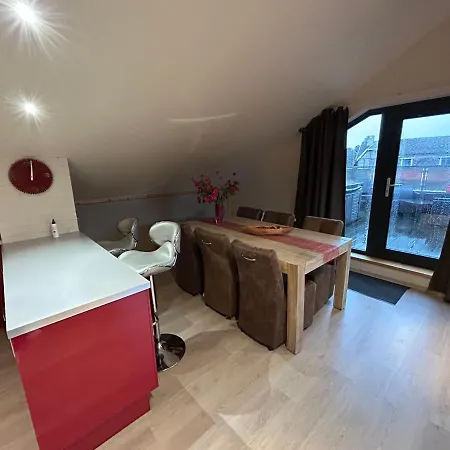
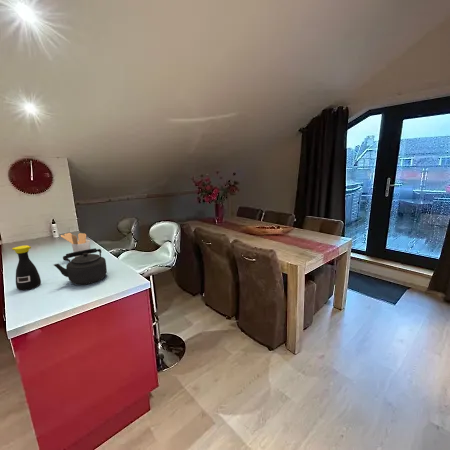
+ bottle (25, 266)
+ kettle (81, 267)
+ utensil holder (77, 246)
